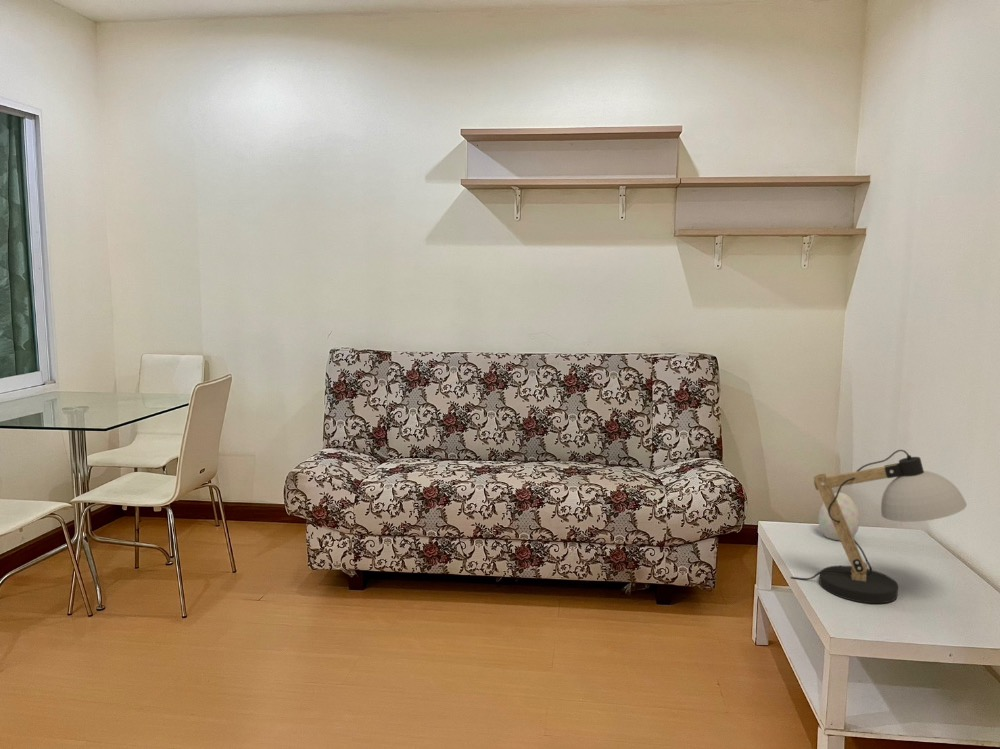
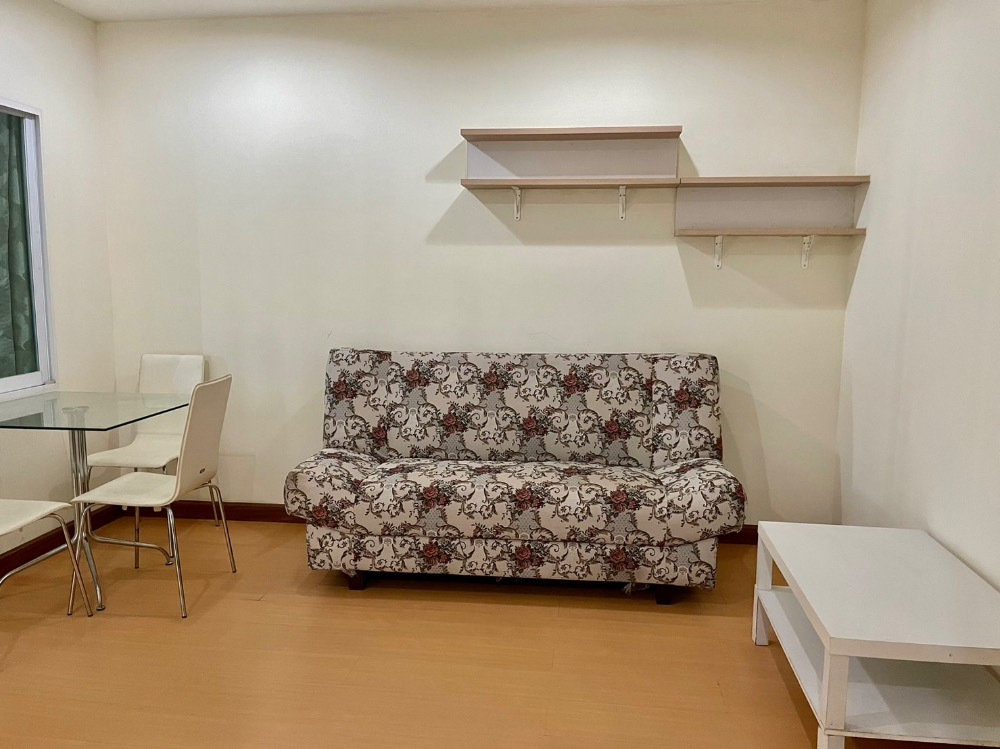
- desk lamp (881, 514)
- decorative egg (842, 512)
